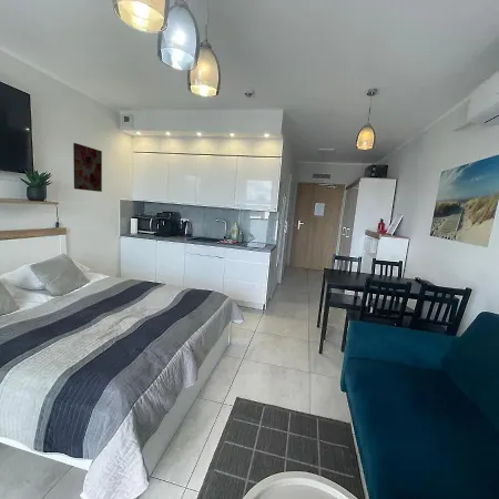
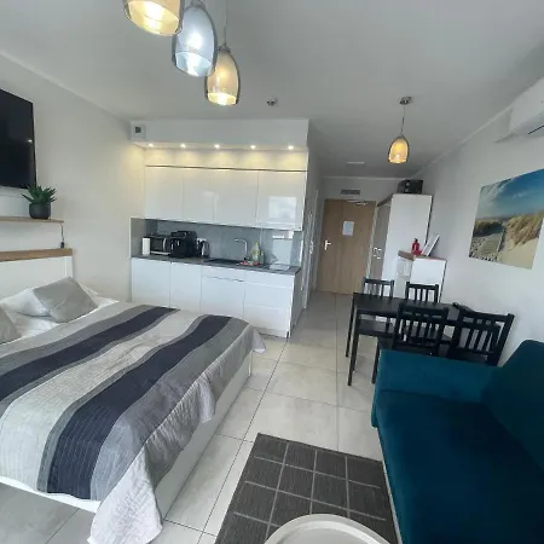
- wall art (88, 169)
